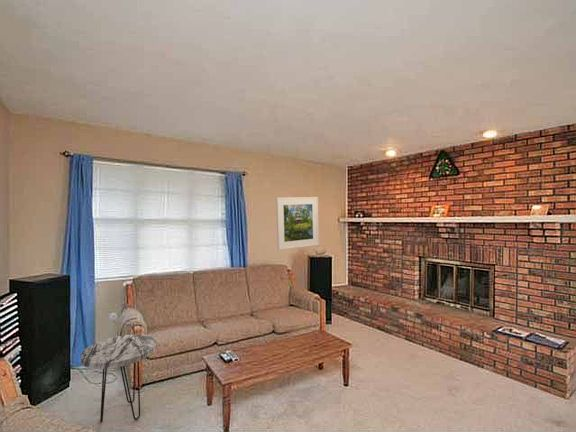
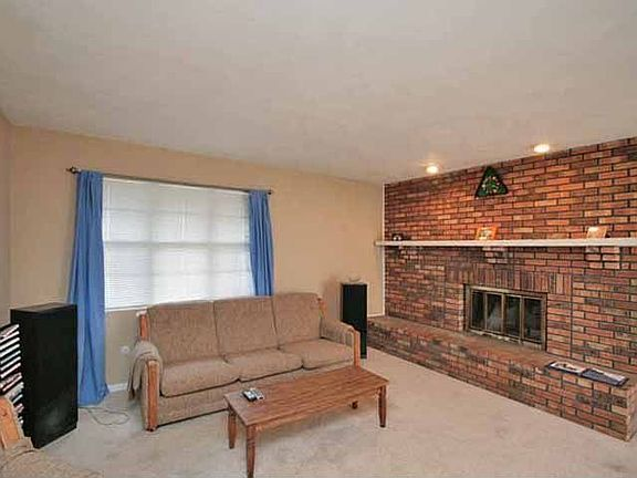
- side table (123, 380)
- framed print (298, 222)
